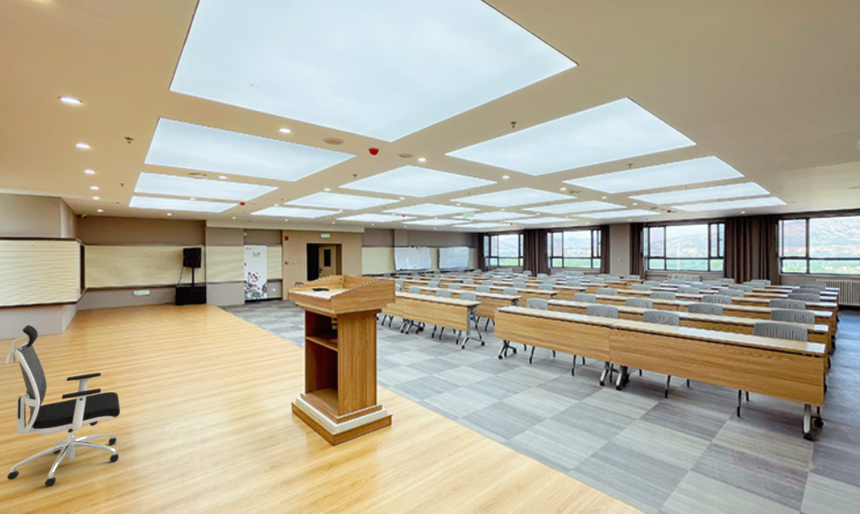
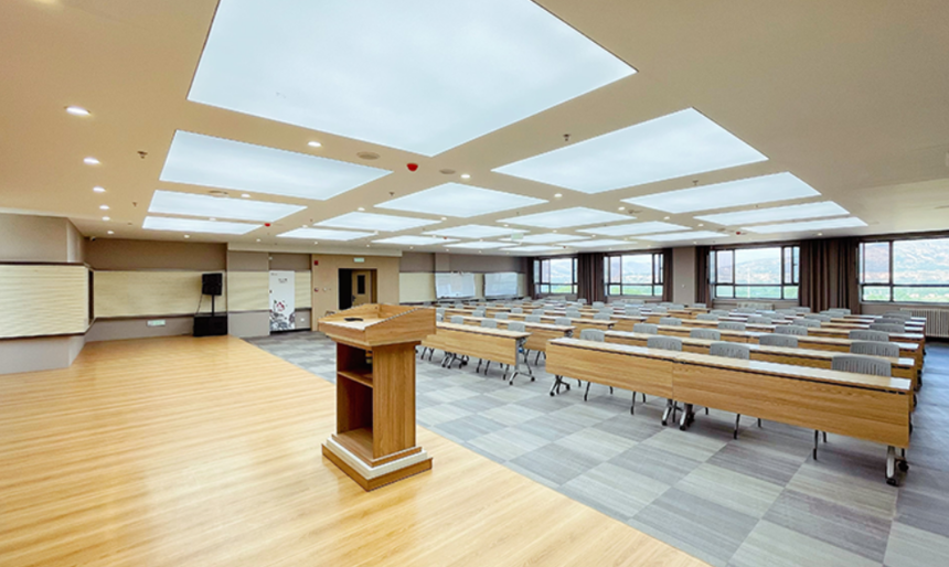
- office chair (66, 394)
